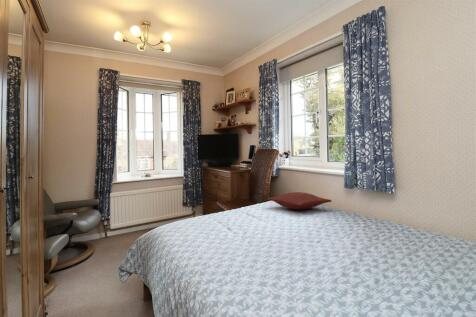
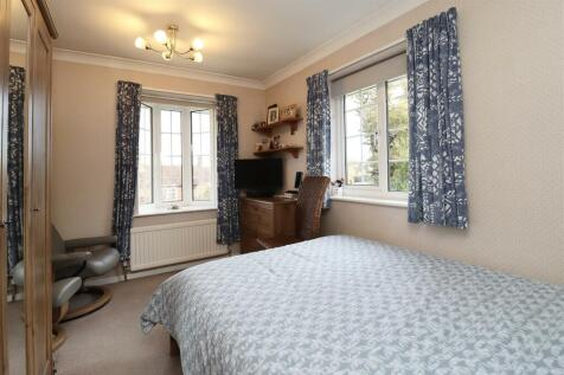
- pillow (298, 200)
